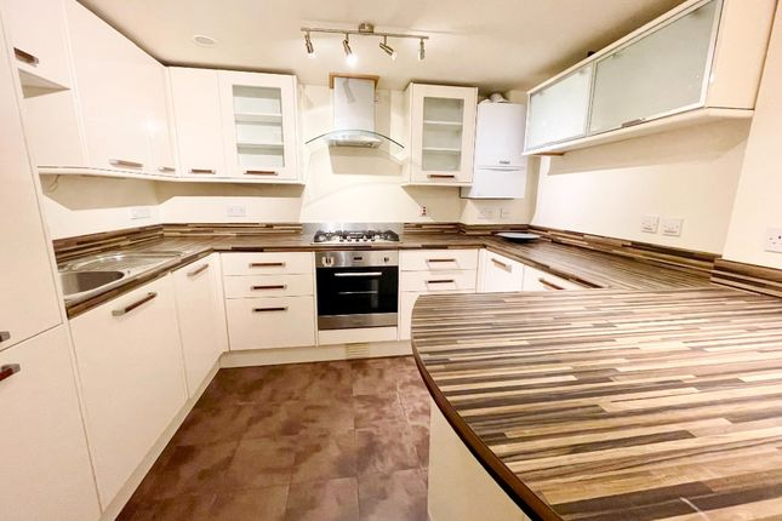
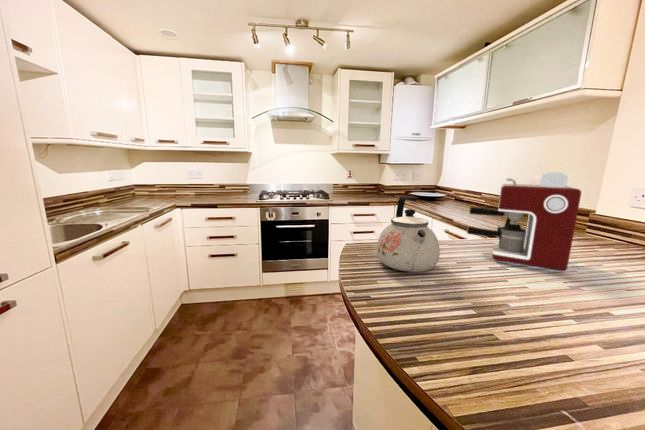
+ coffee maker (515, 215)
+ kettle (409, 231)
